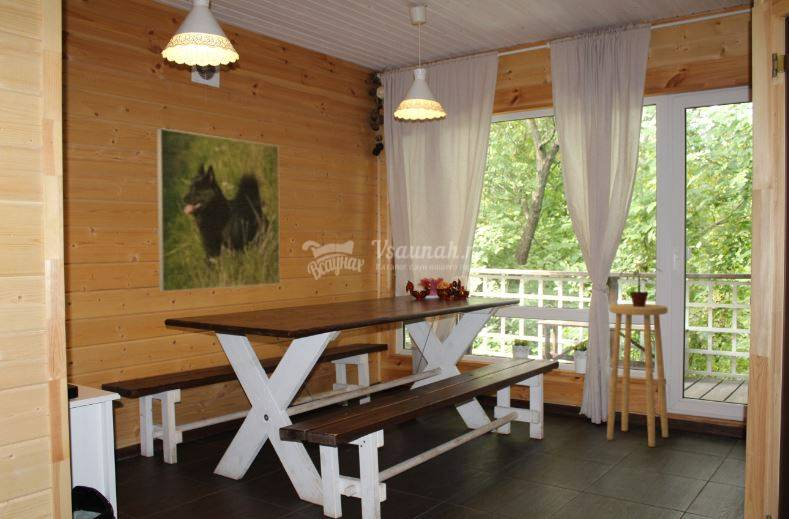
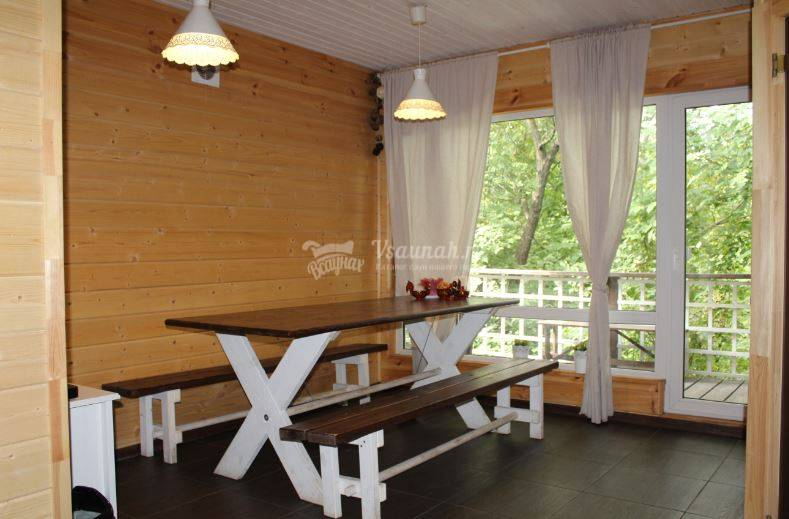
- stool (645, 370)
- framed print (223, 212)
- potted plant (640, 286)
